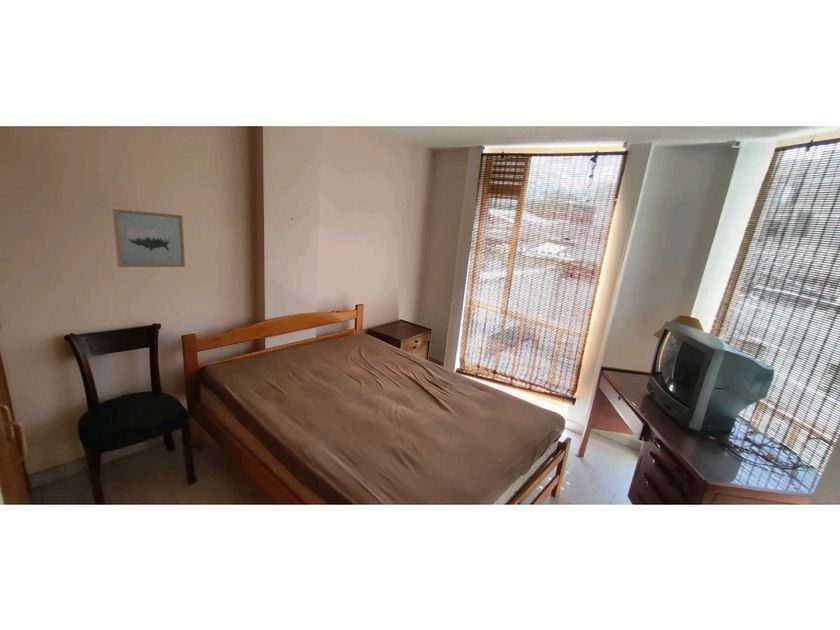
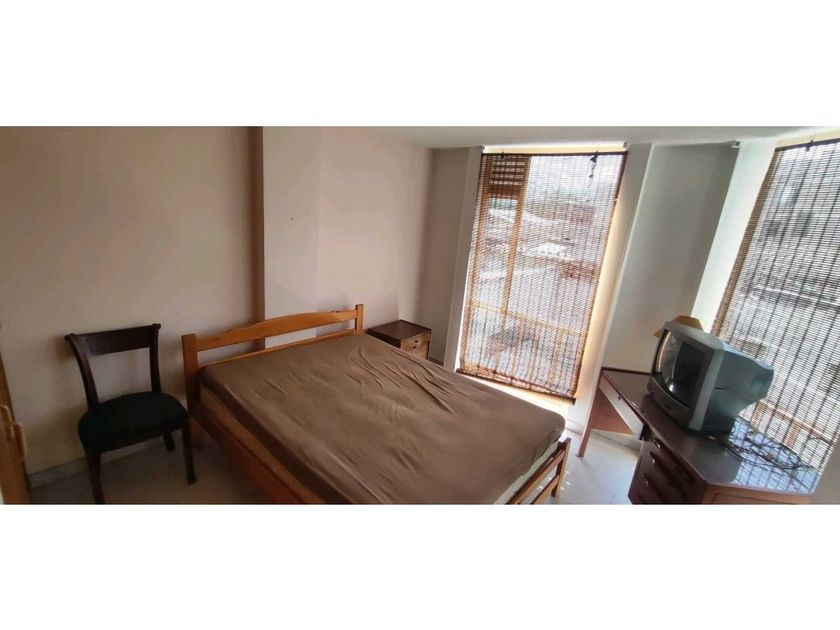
- wall art (151, 239)
